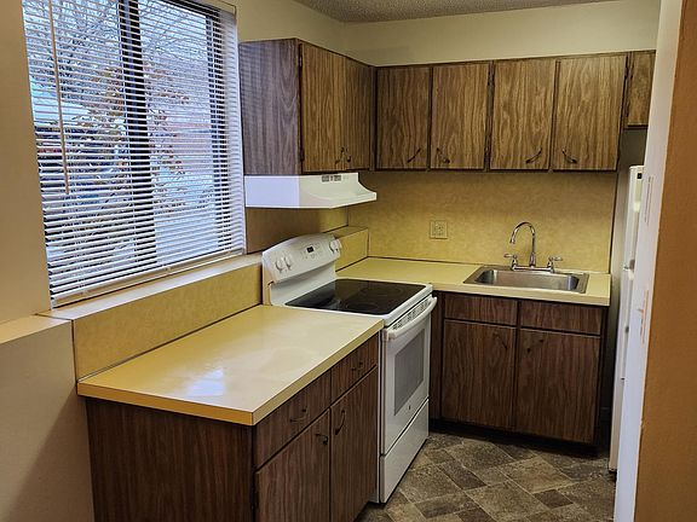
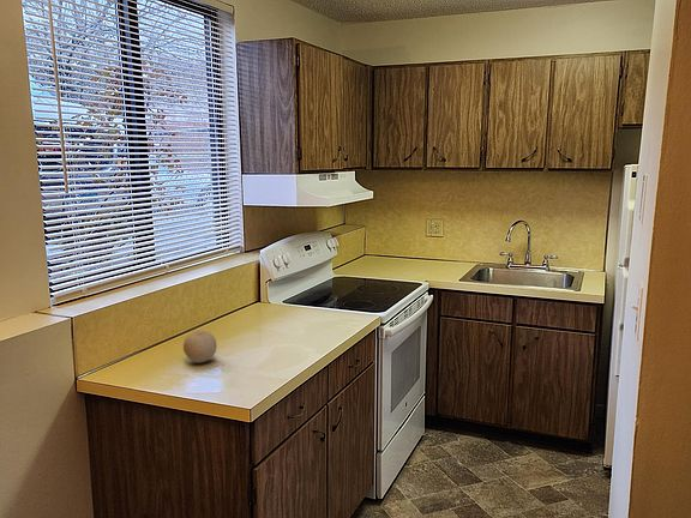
+ fruit (200, 347)
